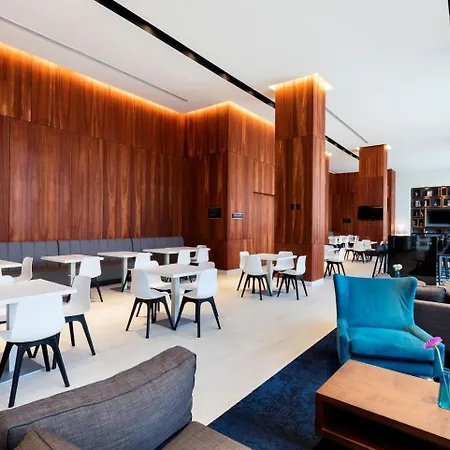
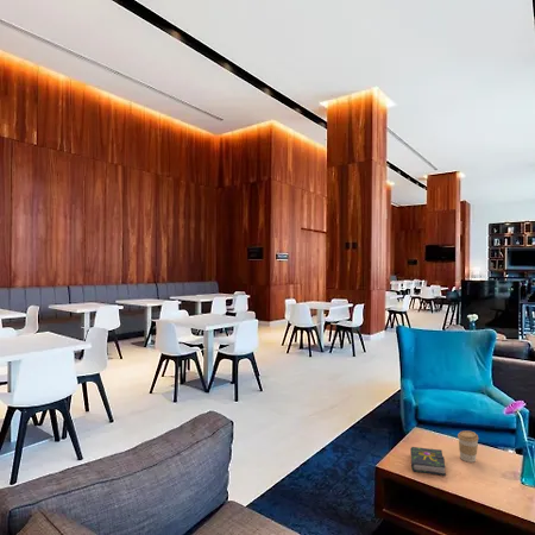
+ book (427, 459)
+ coffee cup (467, 445)
